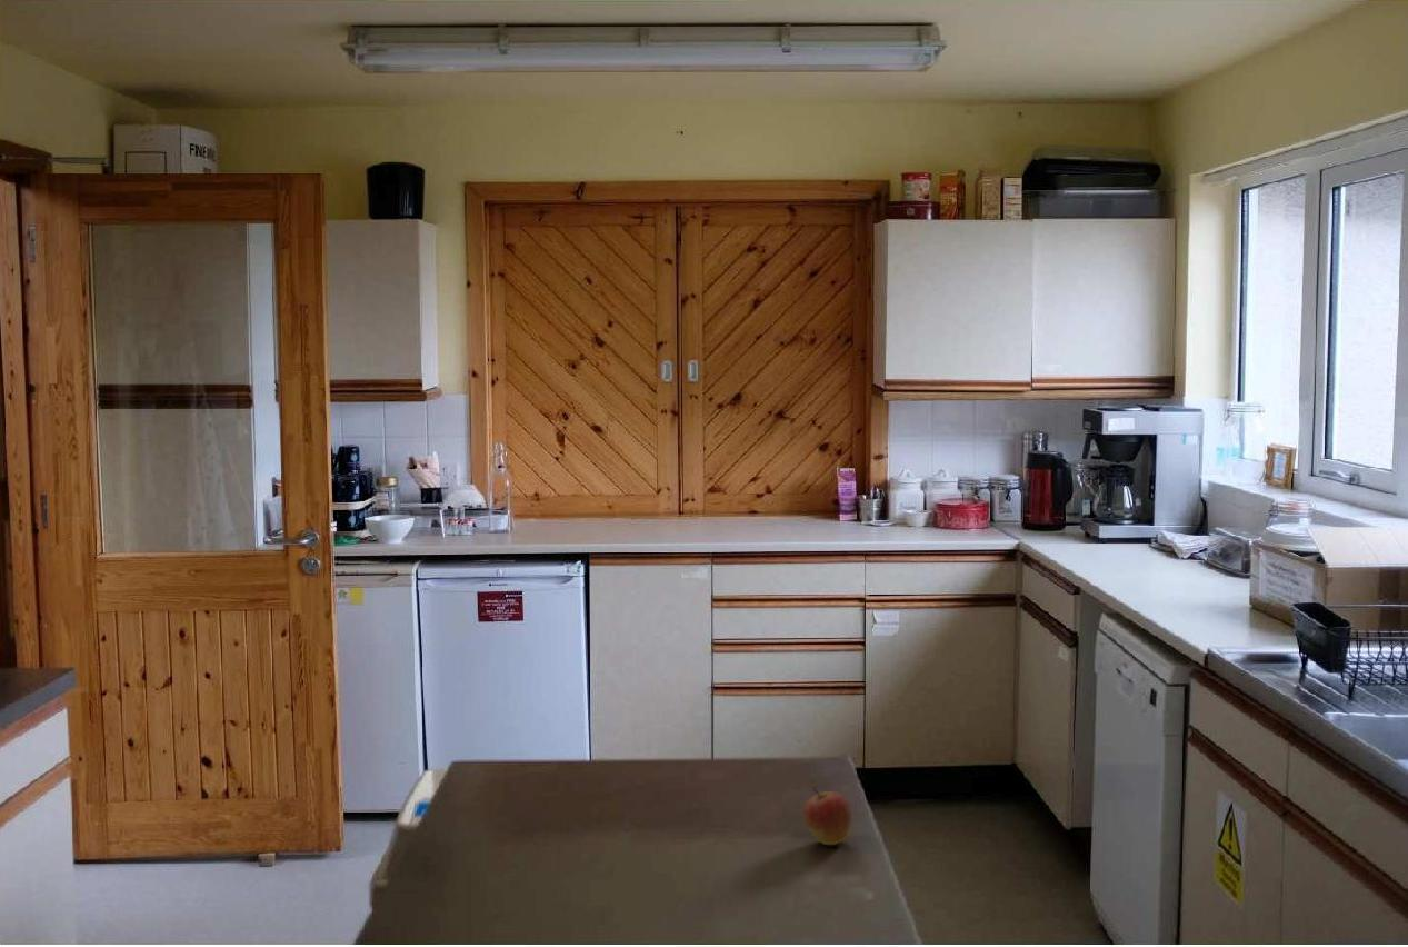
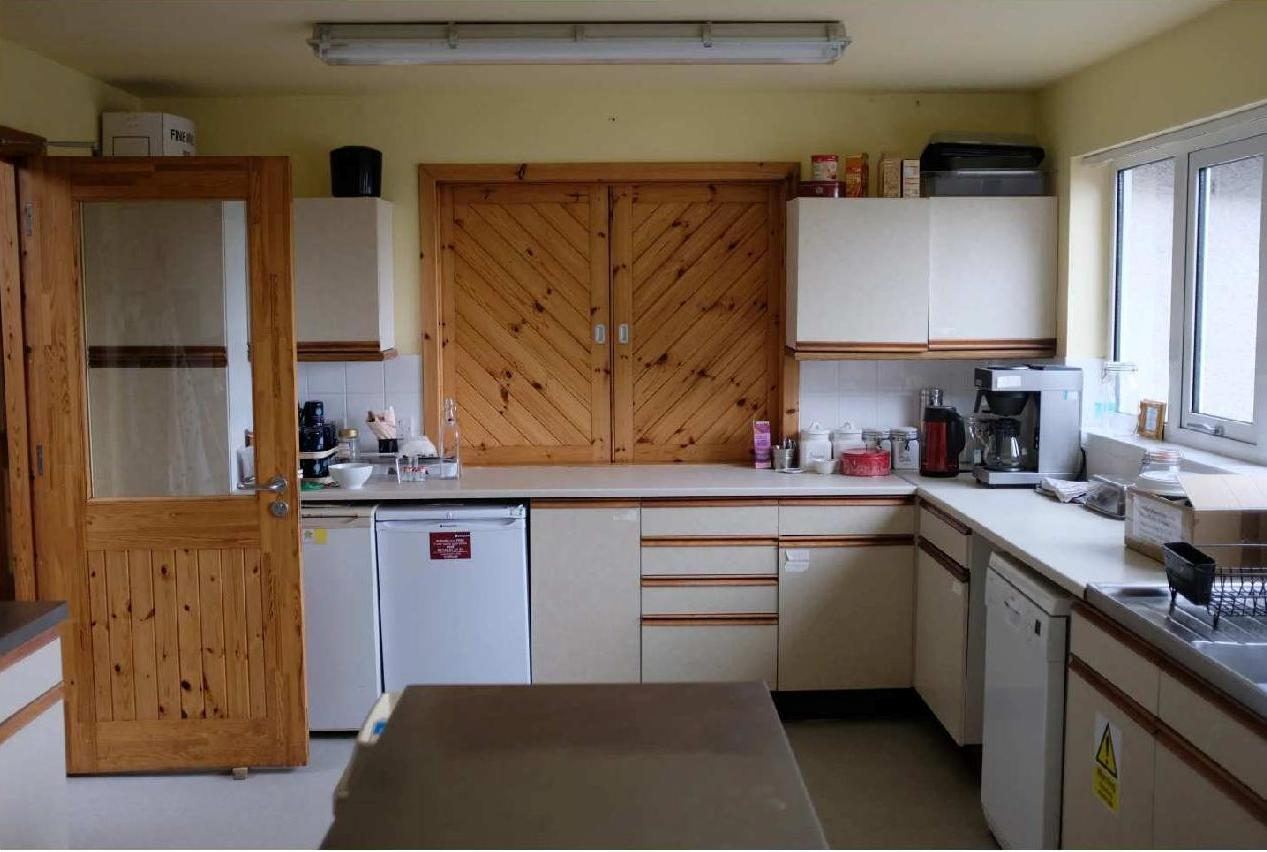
- fruit (827, 814)
